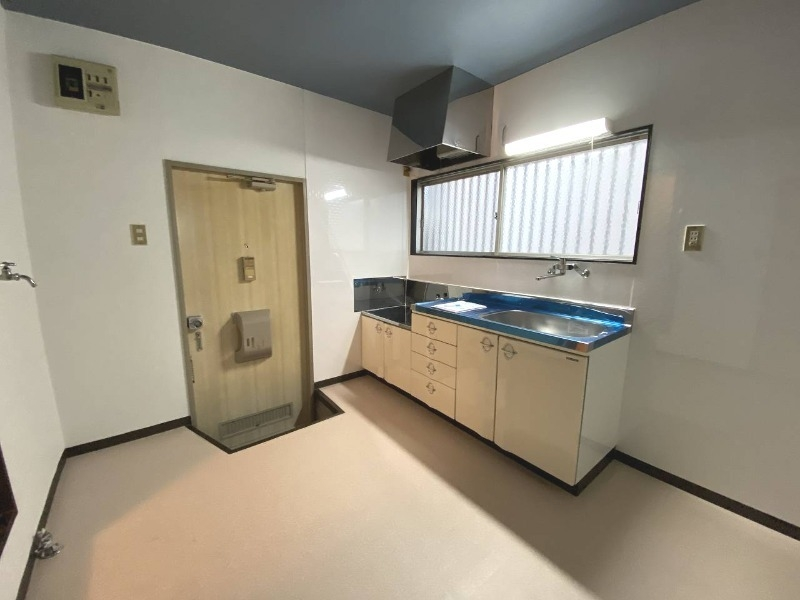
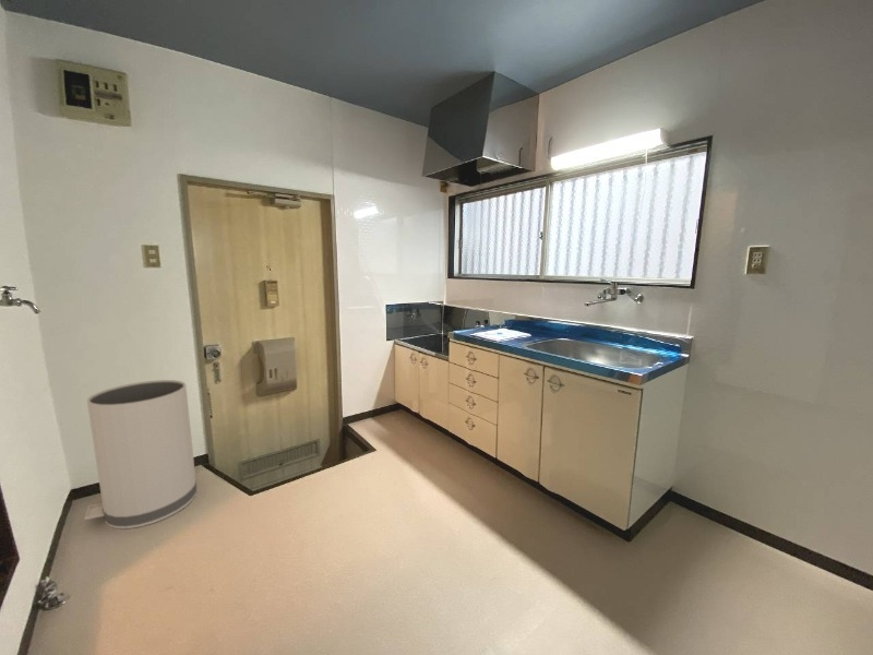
+ garbage can (139, 450)
